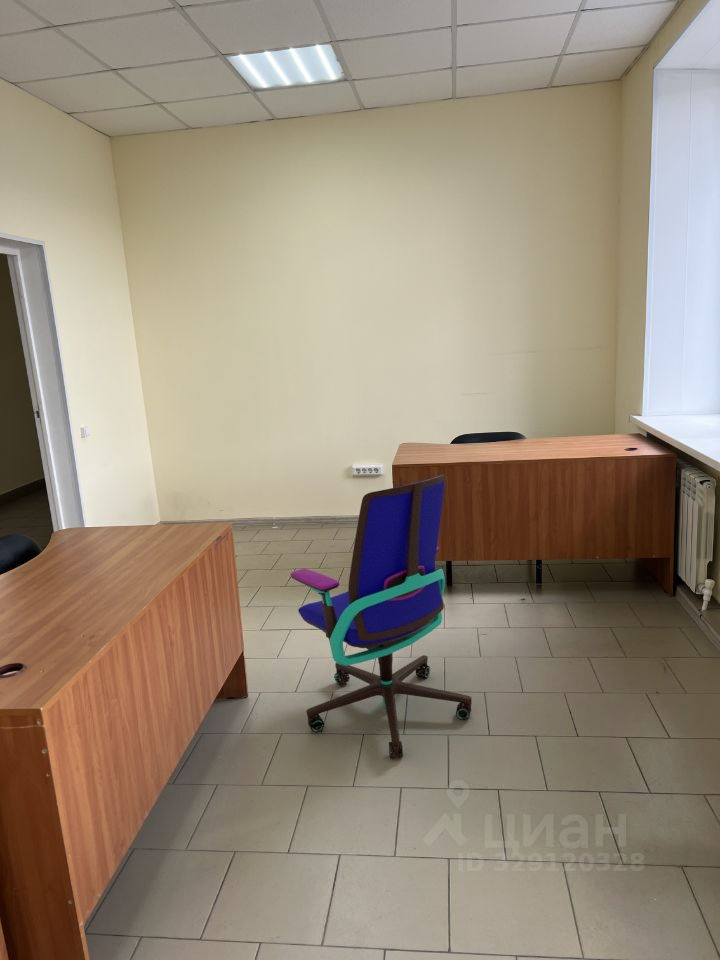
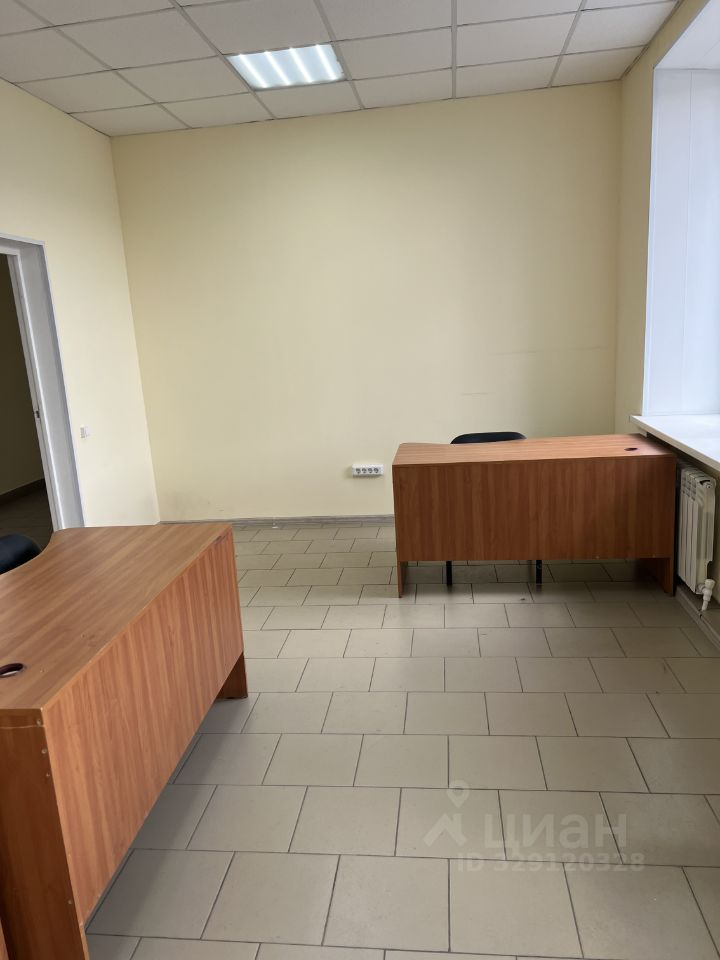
- office chair (377, 595)
